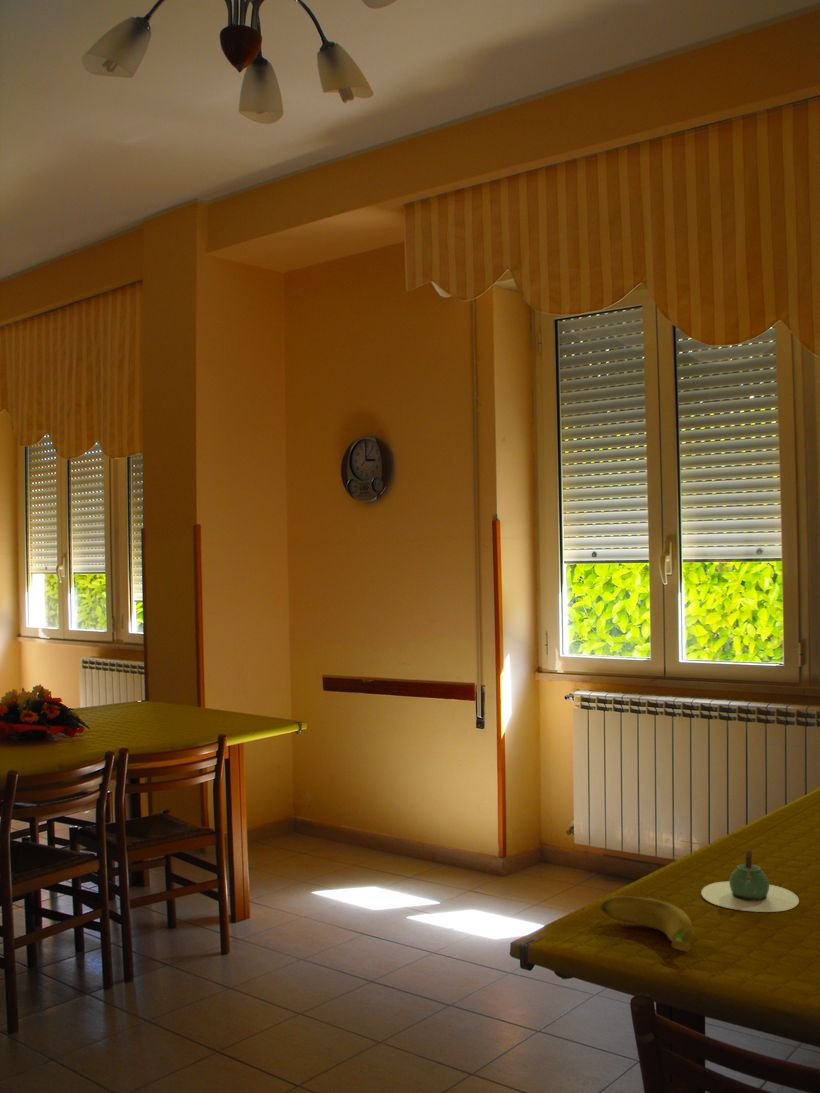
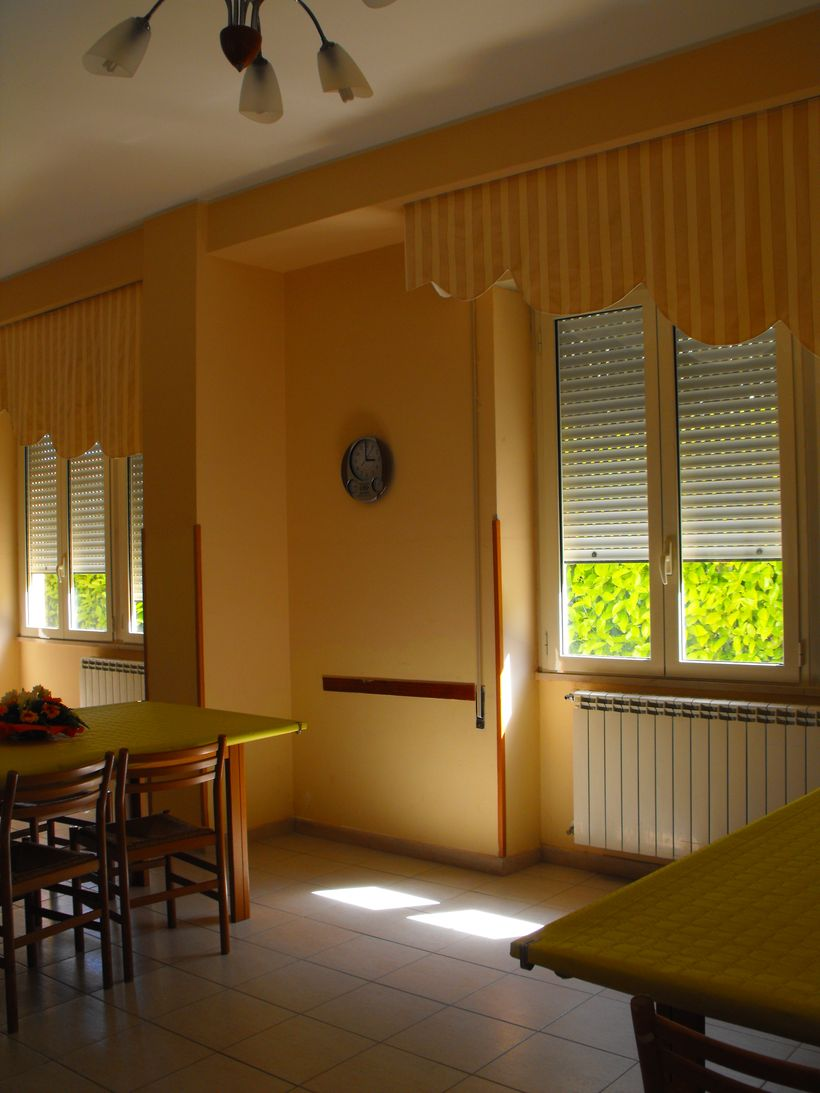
- banana (648, 923)
- teapot (749, 872)
